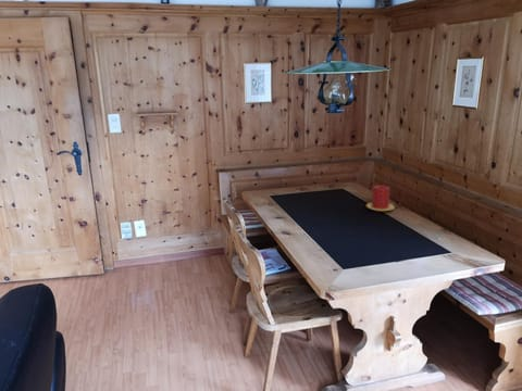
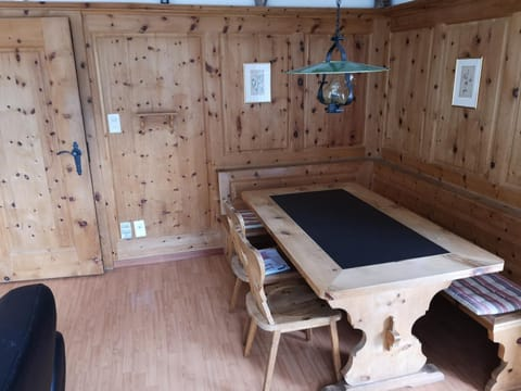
- candle (381, 198)
